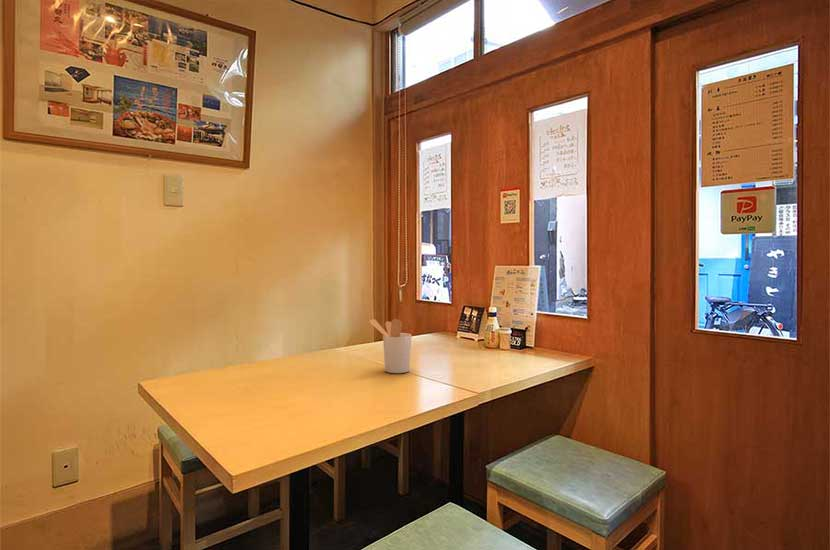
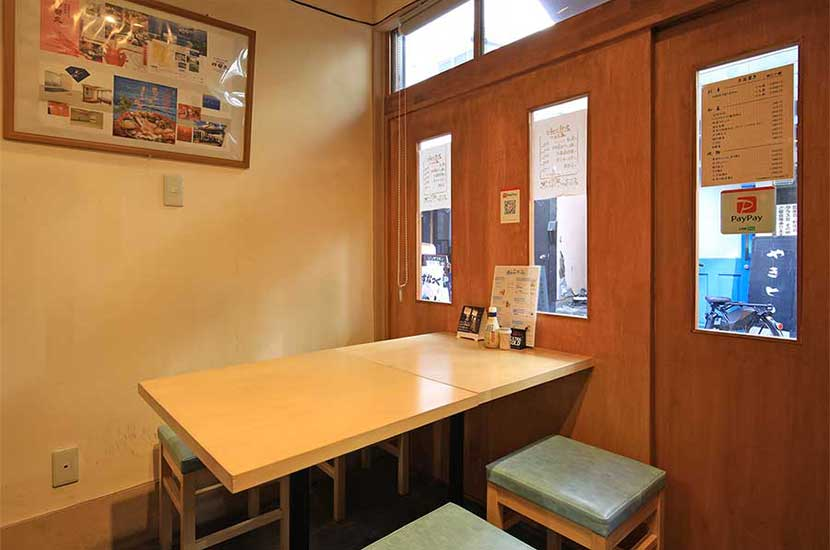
- utensil holder (389, 344)
